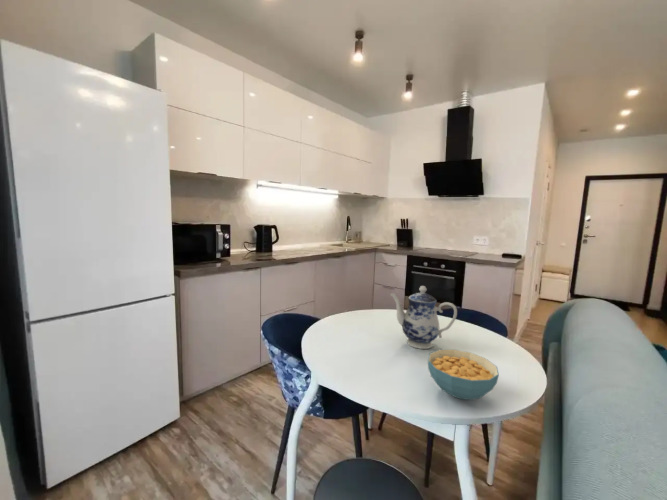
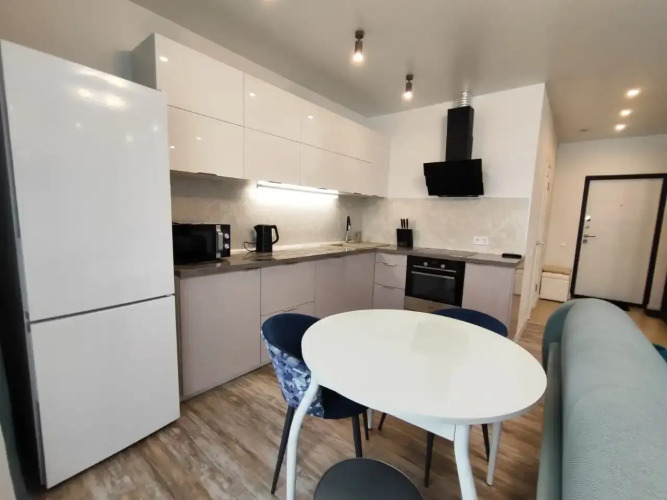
- teapot (421, 315)
- cereal bowl (460, 378)
